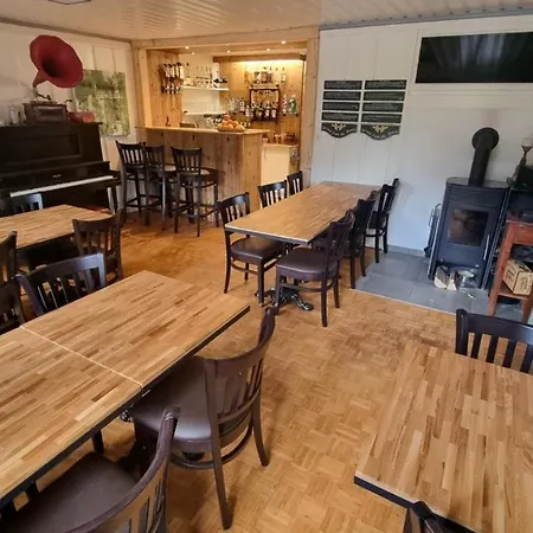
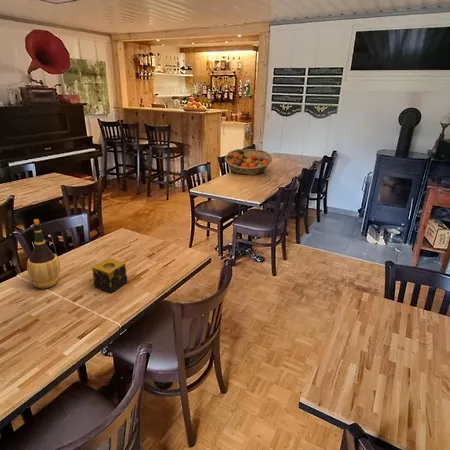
+ candle (110, 274)
+ fruit basket (248, 161)
+ wine bottle (41, 253)
